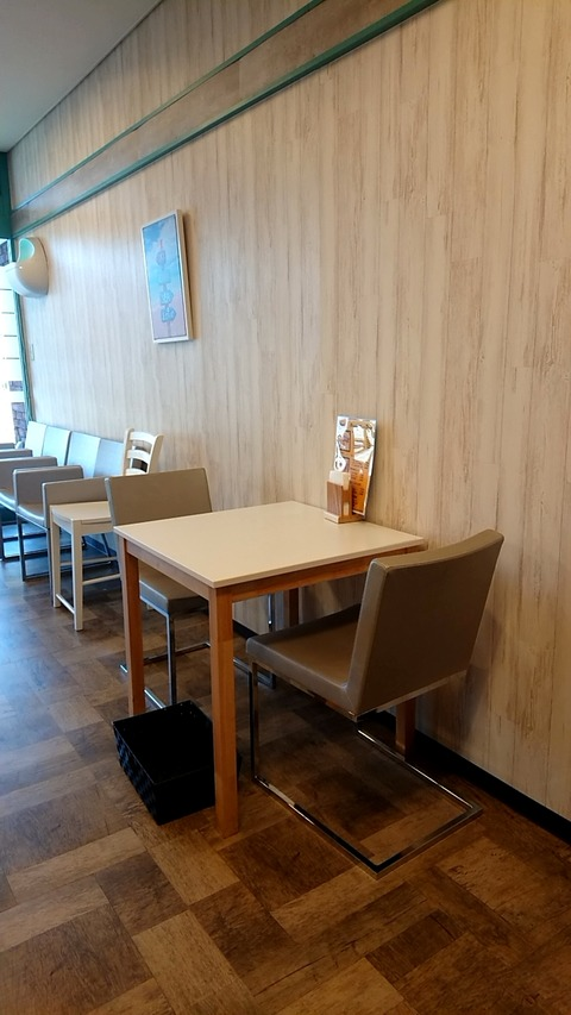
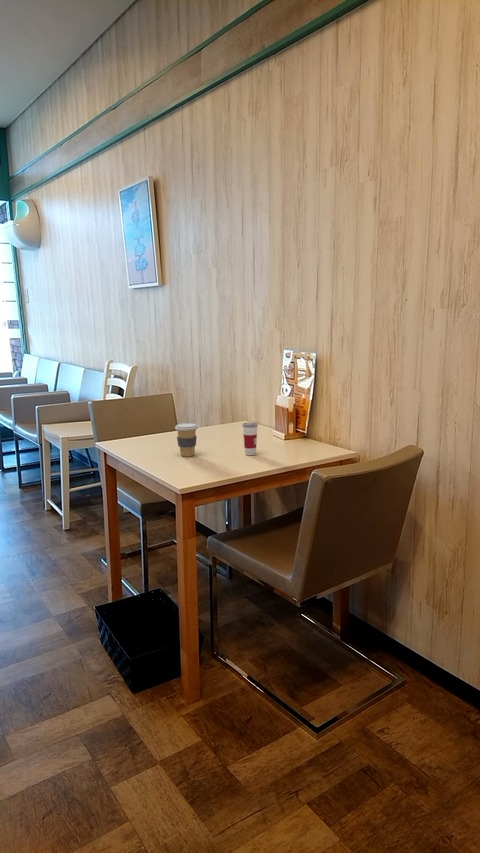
+ coffee cup (186, 439)
+ cup (250, 433)
